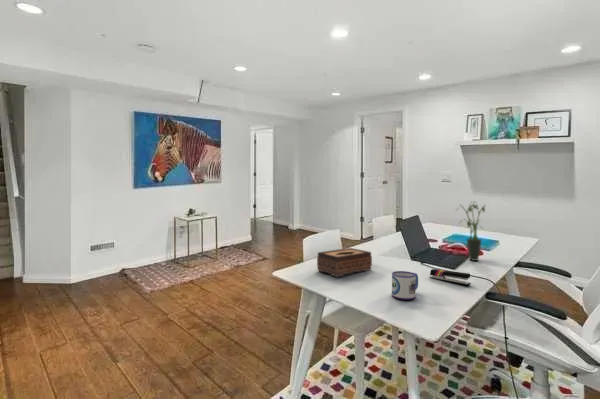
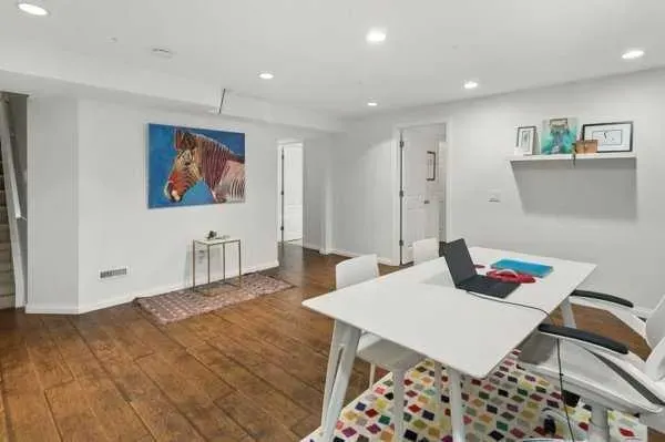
- tissue box (344, 261)
- mug (406, 284)
- stapler (449, 275)
- potted plant (470, 230)
